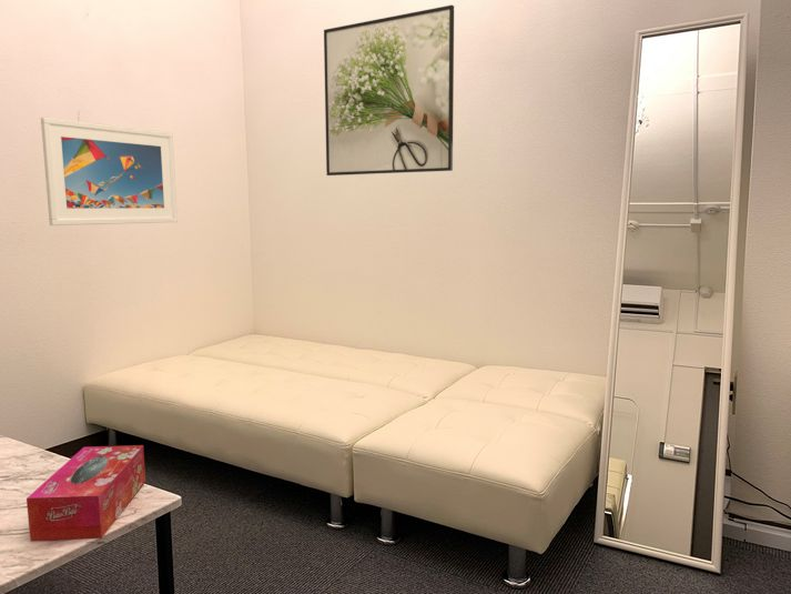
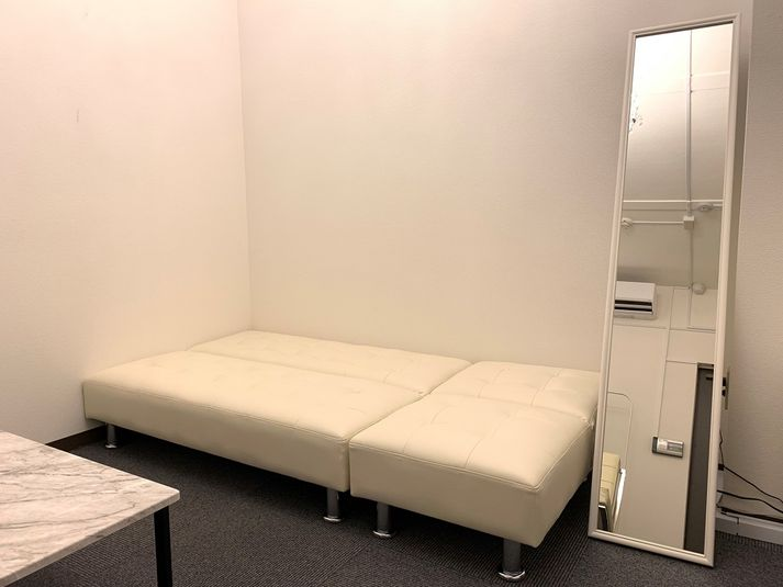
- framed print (385, 97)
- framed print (115, 174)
- tissue box (92, 489)
